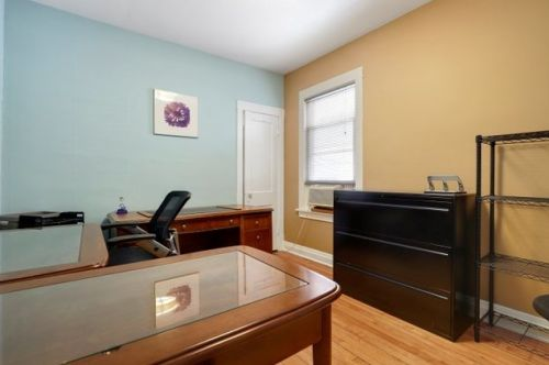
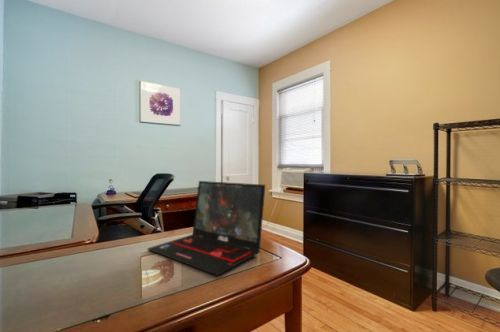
+ laptop (206, 218)
